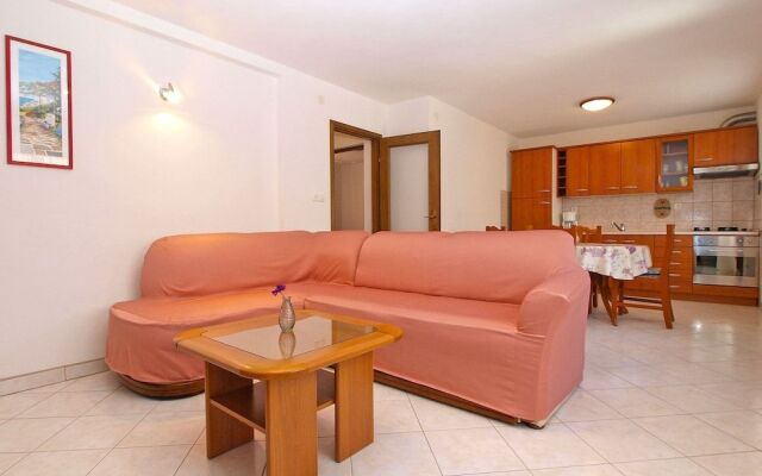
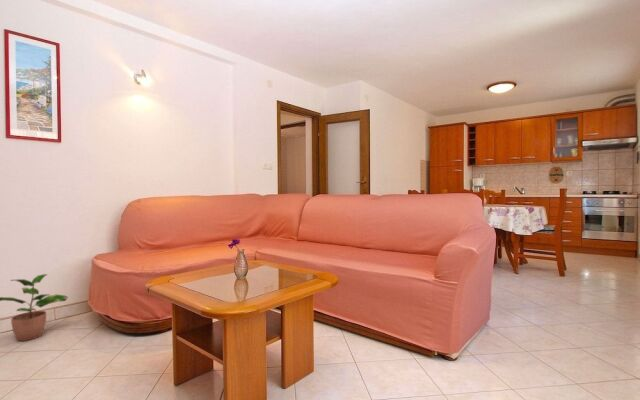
+ potted plant (30, 305)
